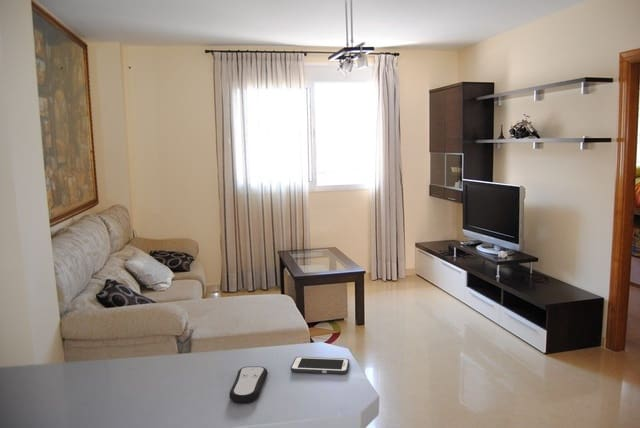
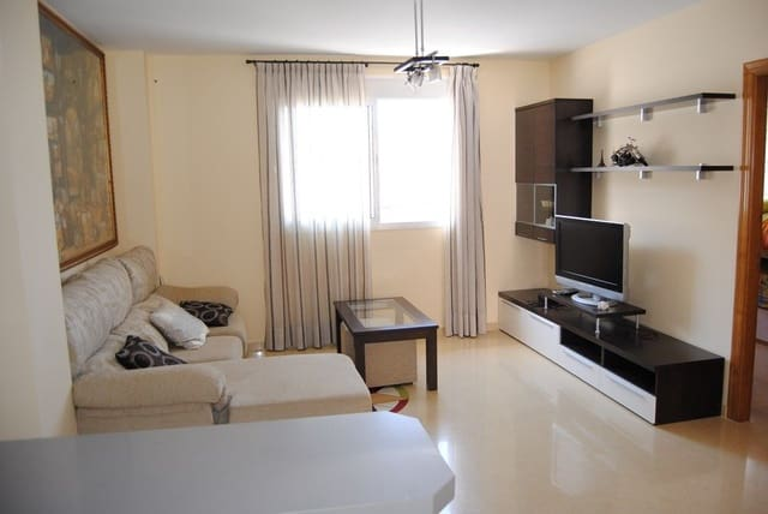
- cell phone (320, 365)
- remote control (248, 383)
